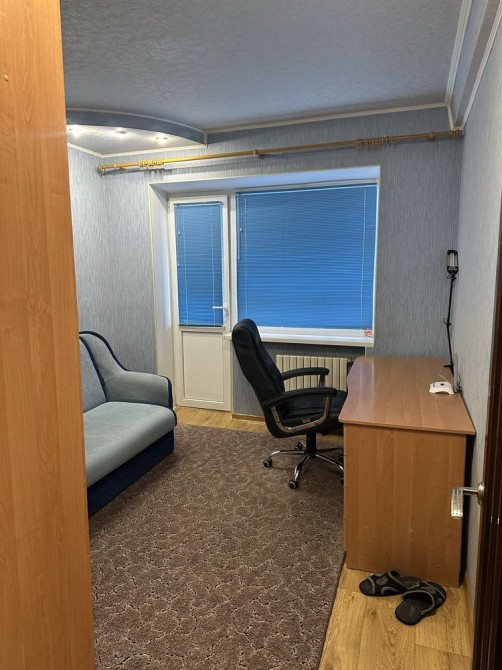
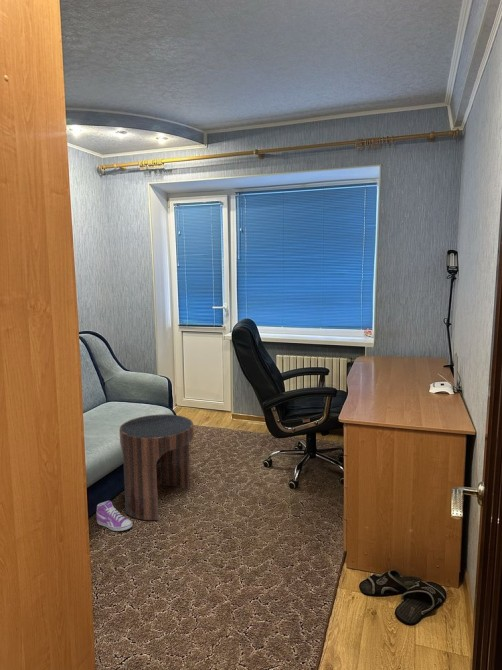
+ side table (156, 463)
+ sneaker (113, 514)
